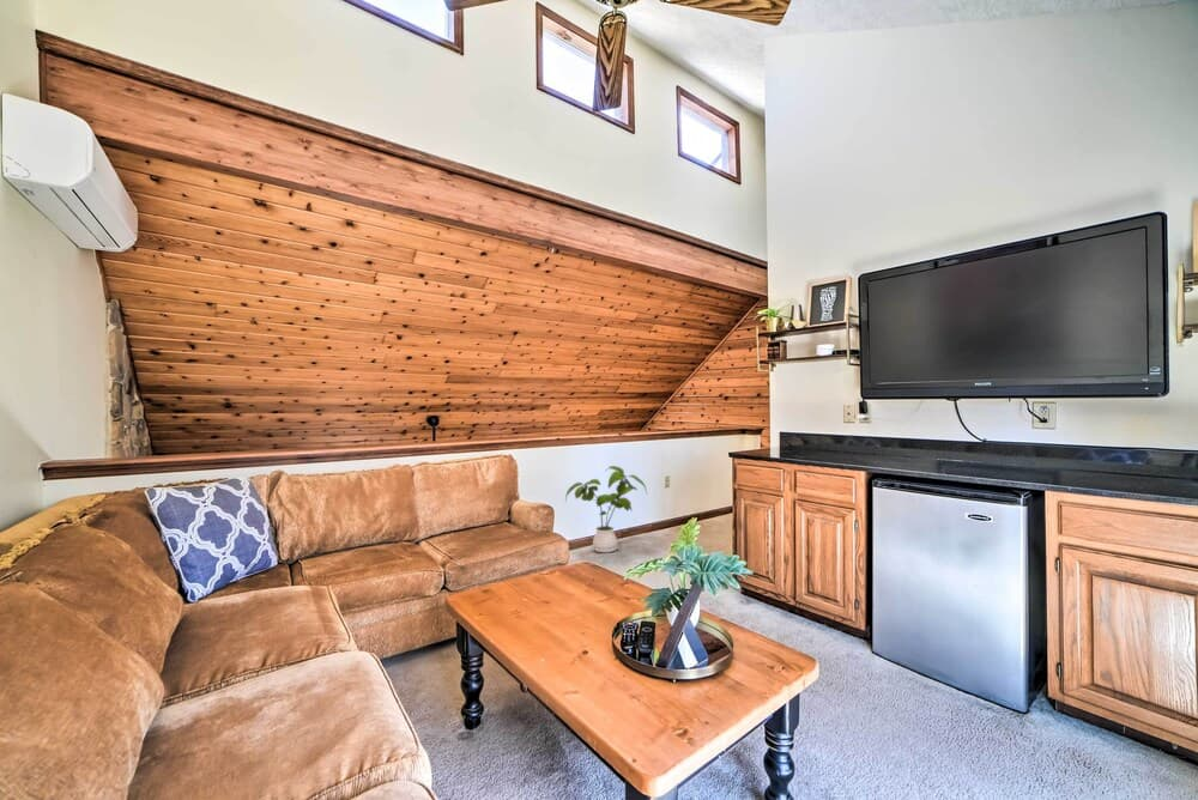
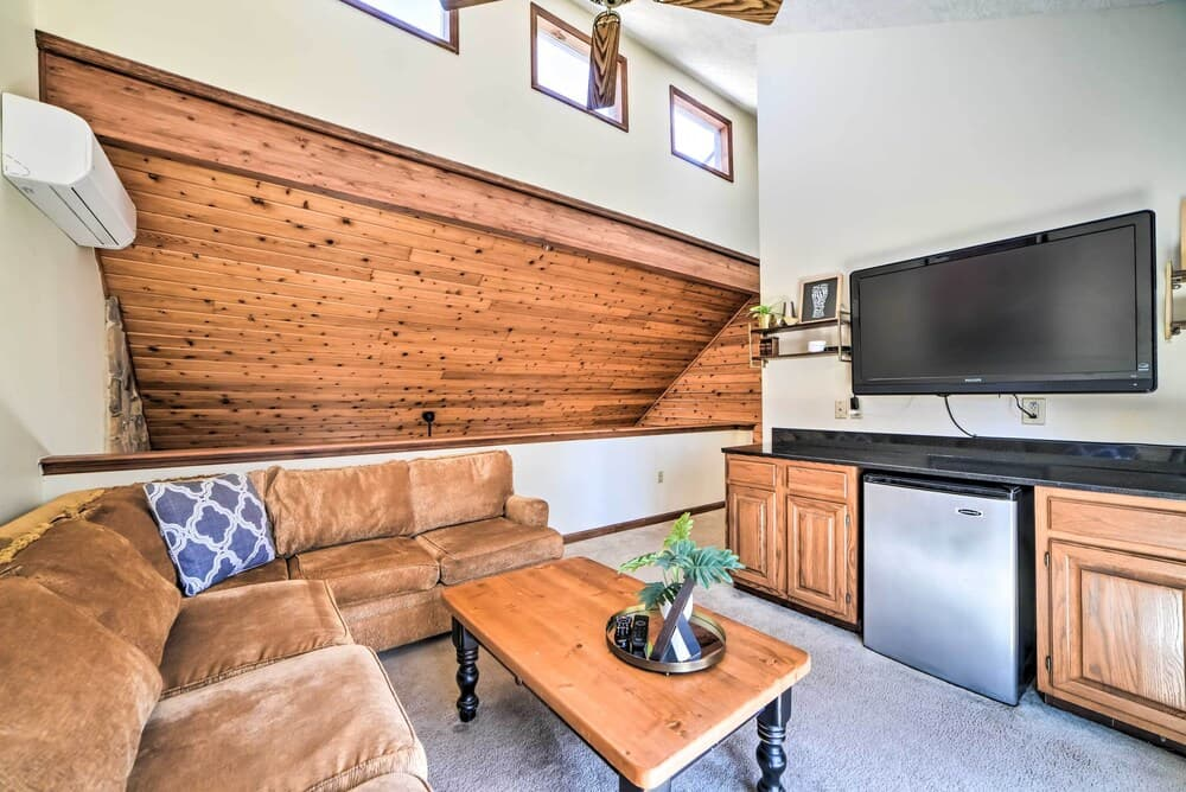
- house plant (615, 507)
